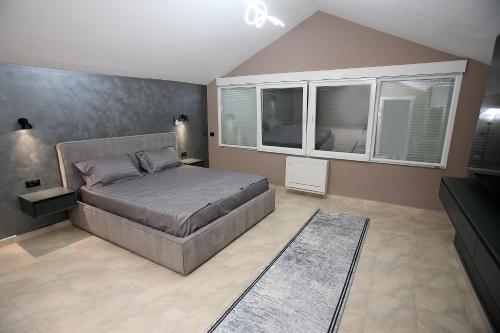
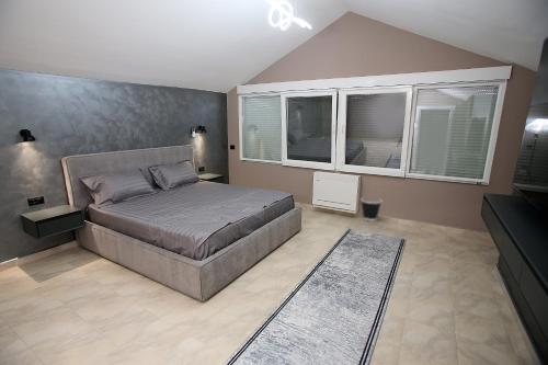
+ wastebasket (370, 208)
